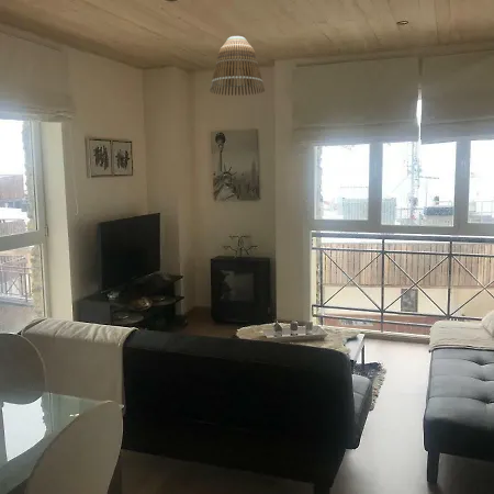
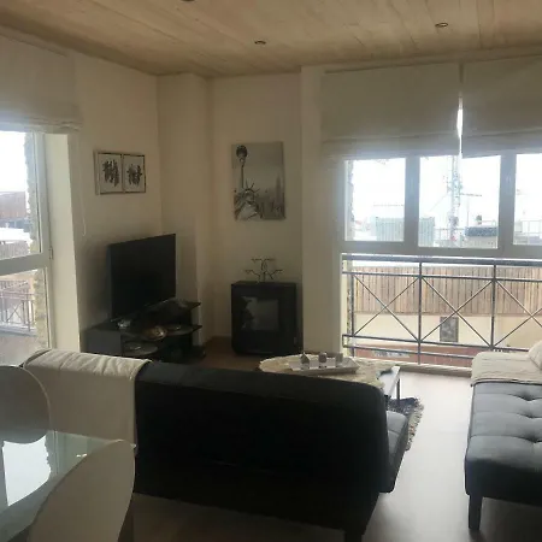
- lamp shade (236, 65)
